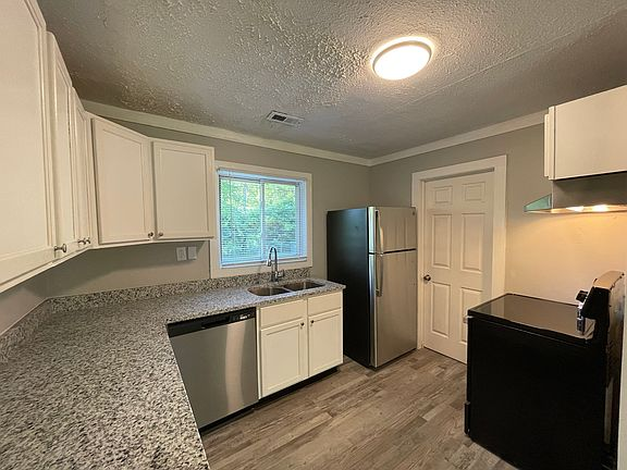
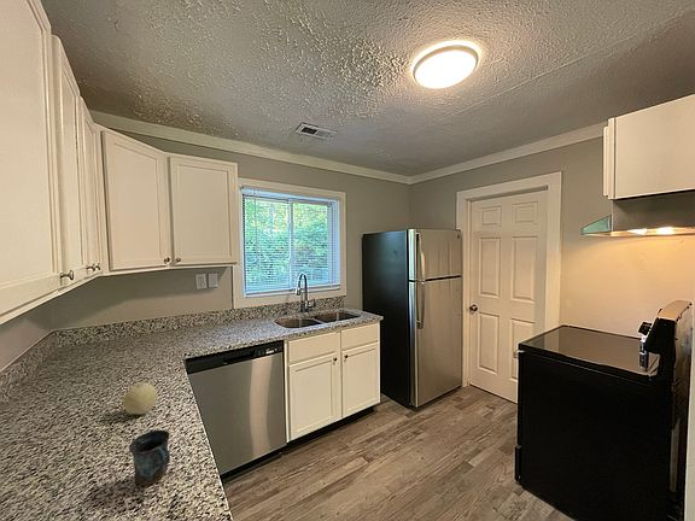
+ mug (150, 462)
+ fruit (140, 398)
